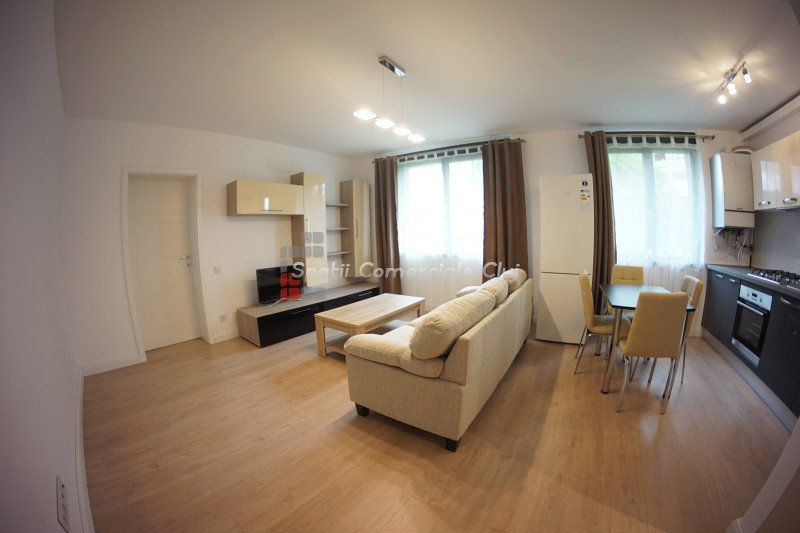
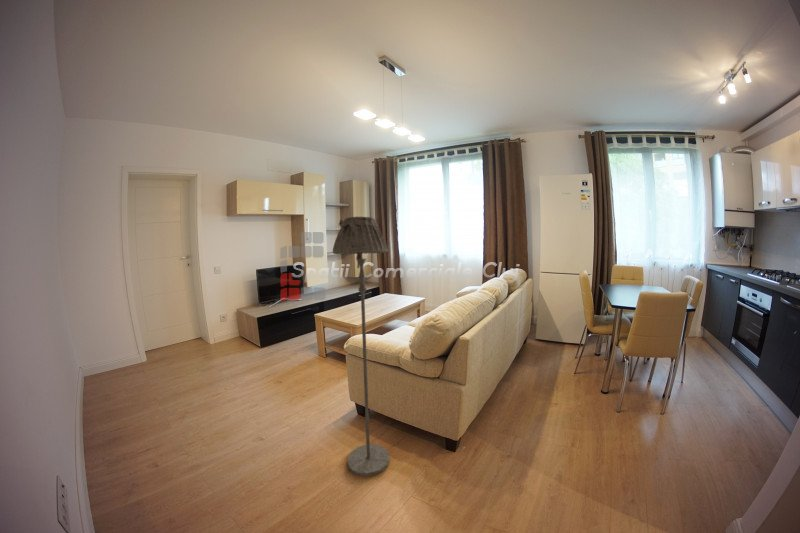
+ floor lamp (364, 340)
